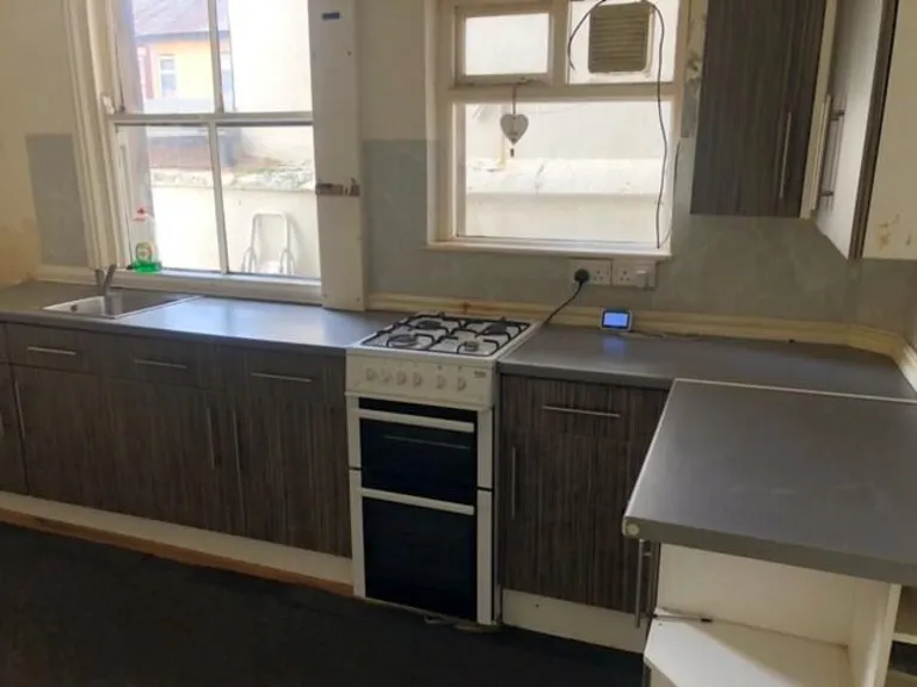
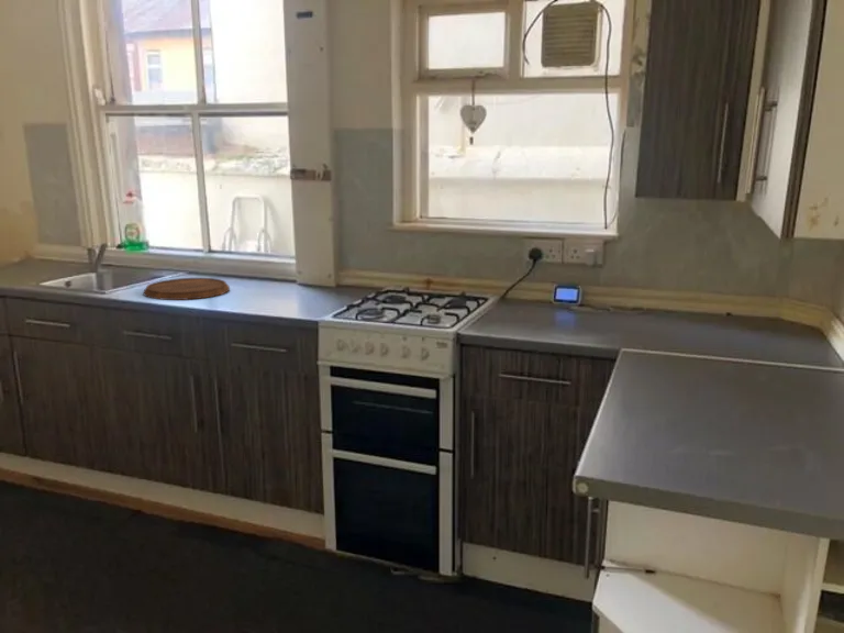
+ cutting board (187, 288)
